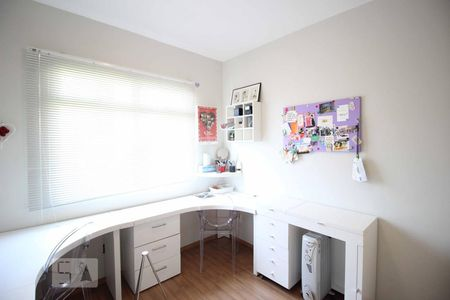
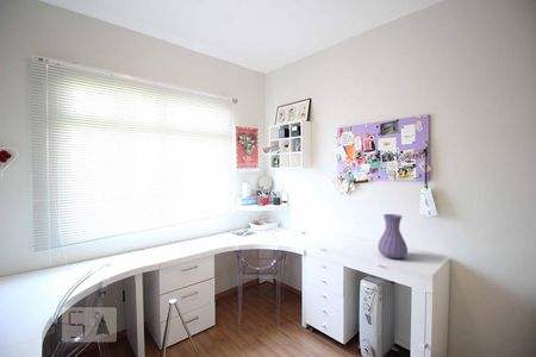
+ vase (392, 236)
